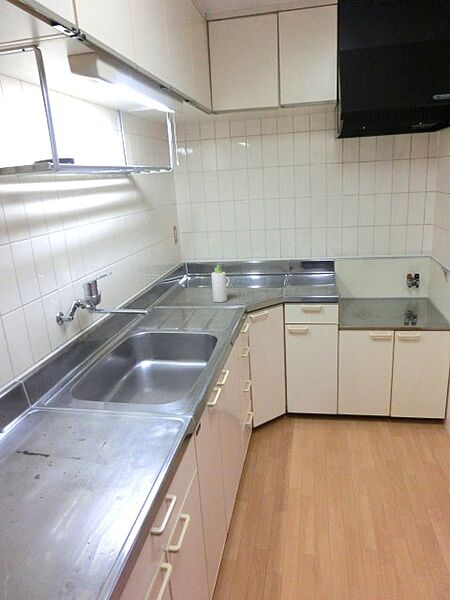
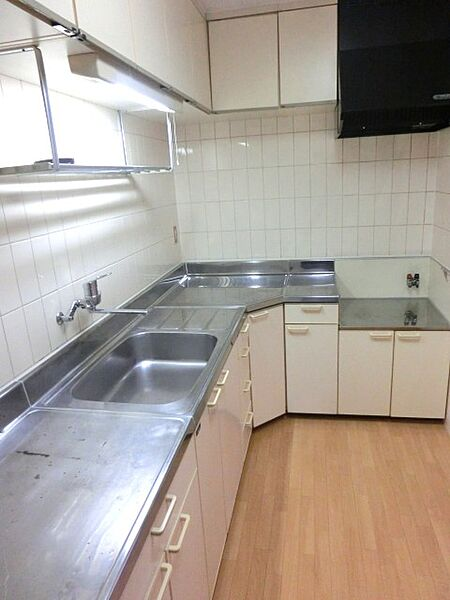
- bottle (219, 281)
